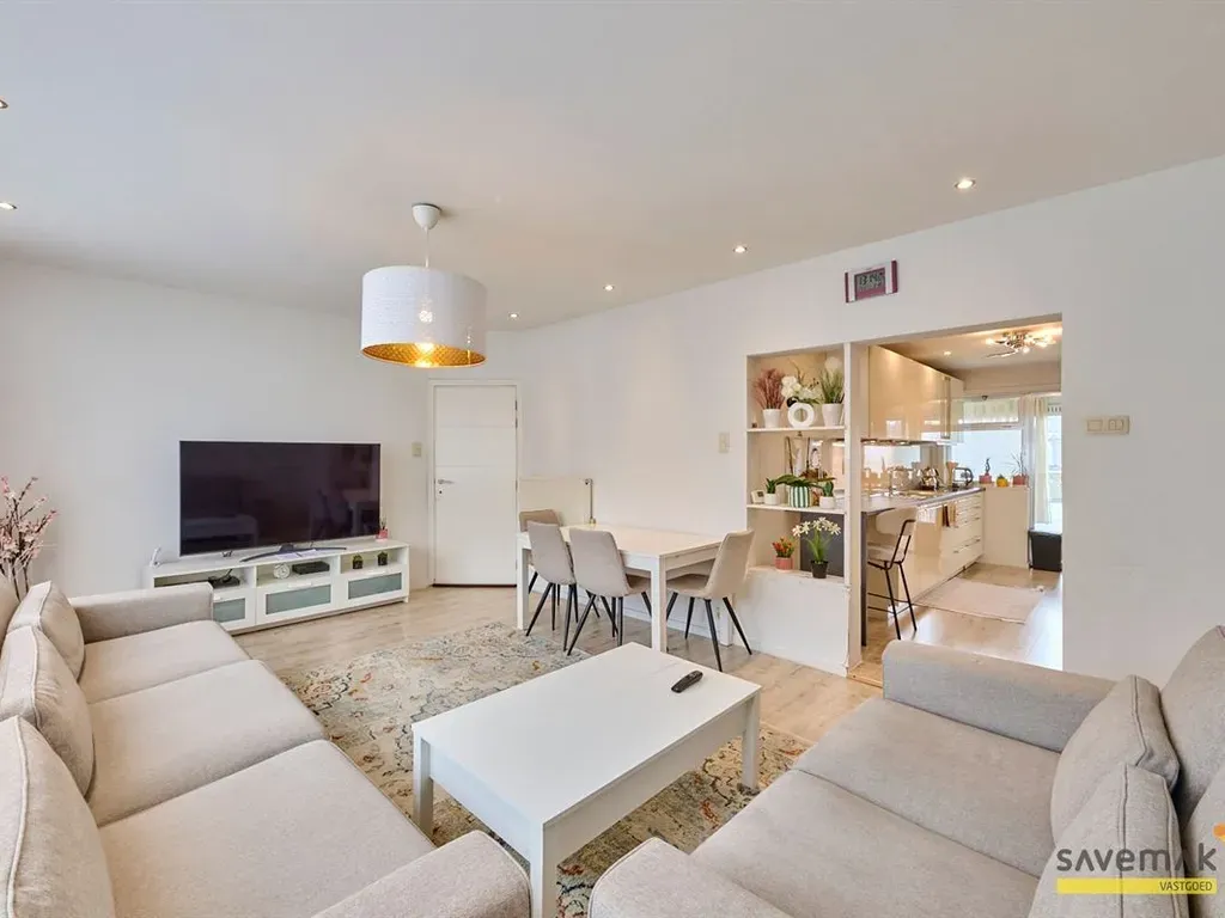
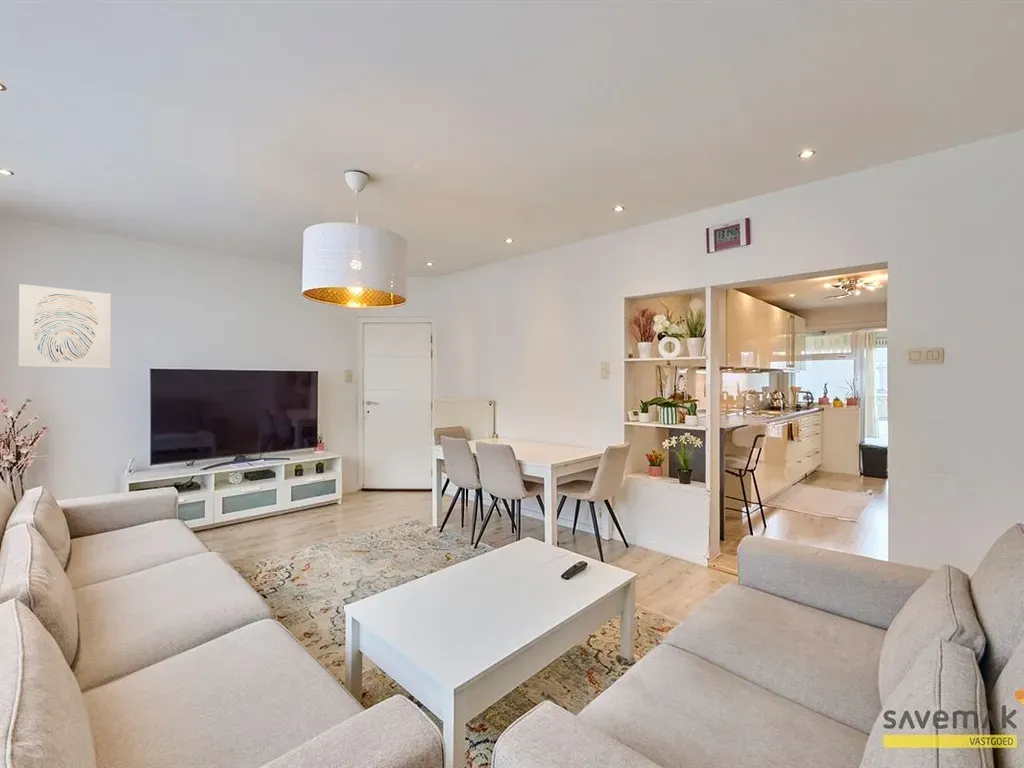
+ wall art (66, 328)
